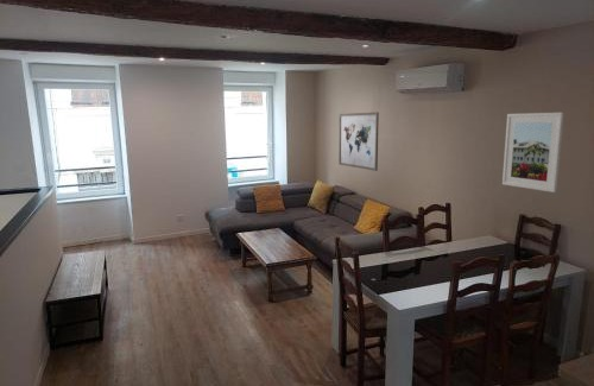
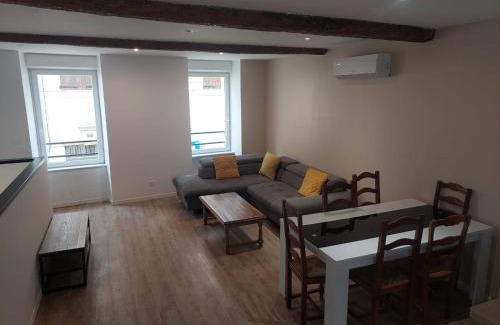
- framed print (530, 151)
- wall art (356, 140)
